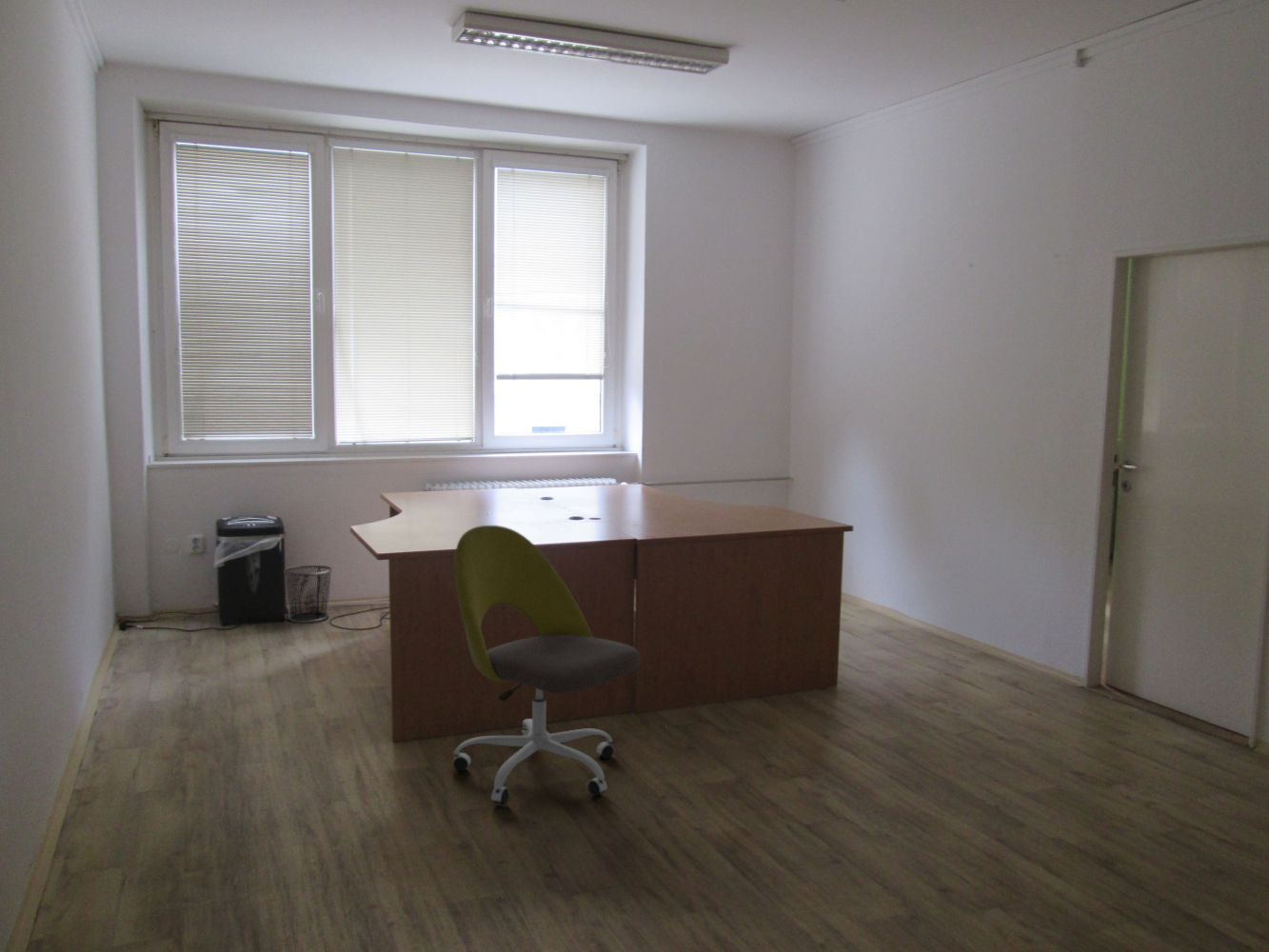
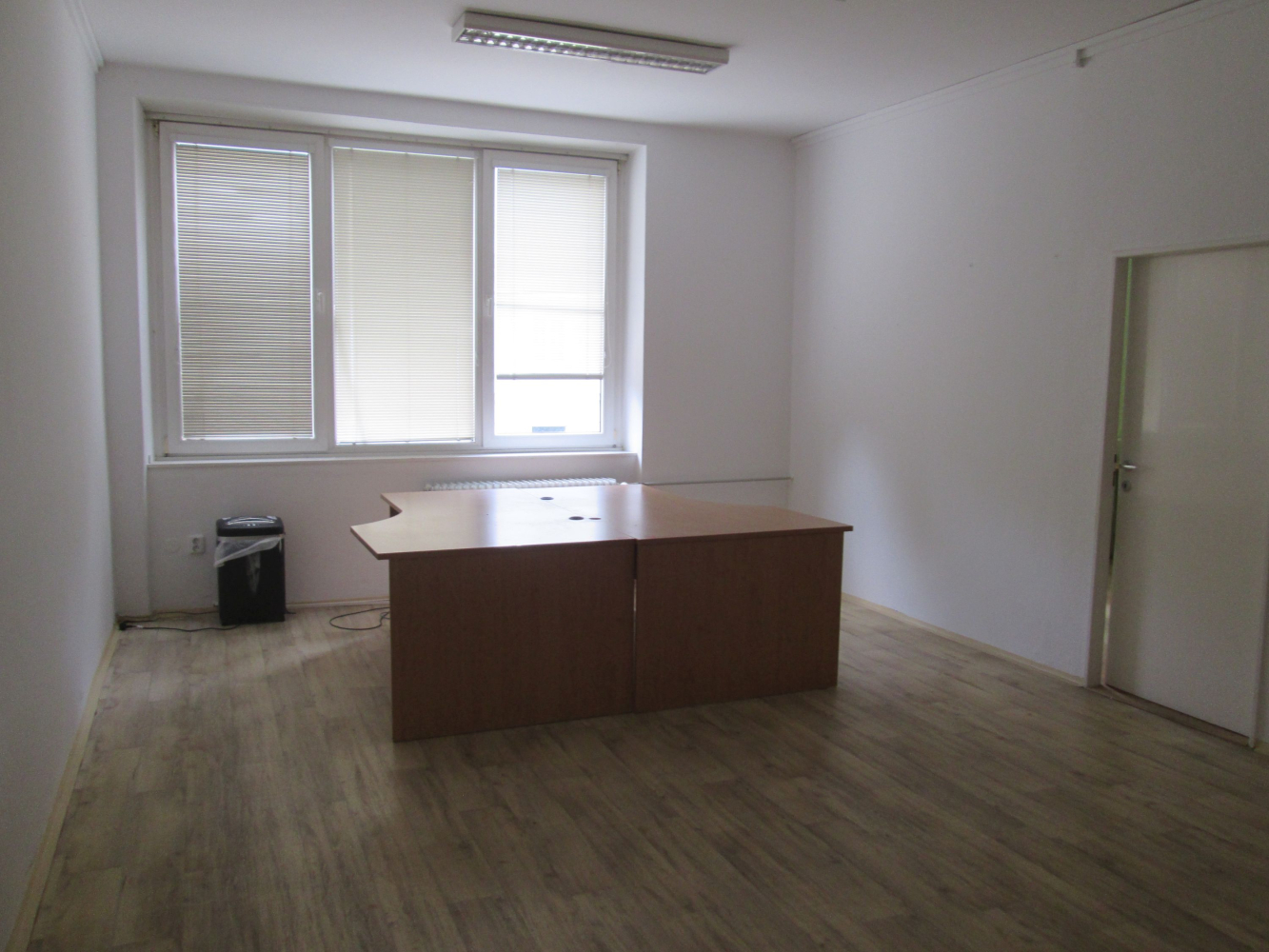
- waste bin (307, 593)
- office chair (545, 656)
